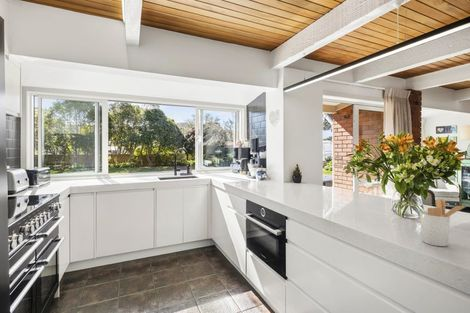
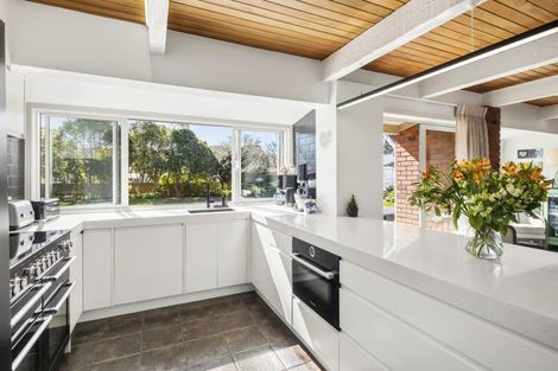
- utensil holder (442, 222)
